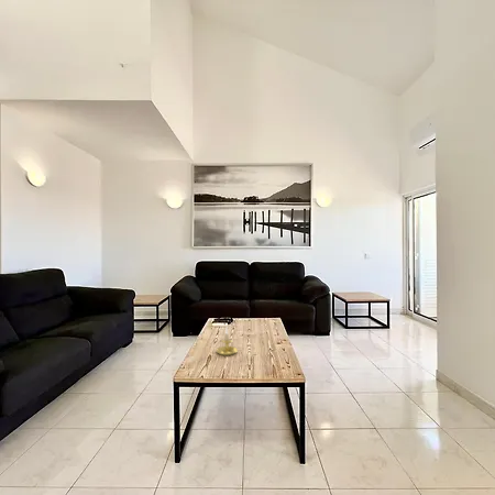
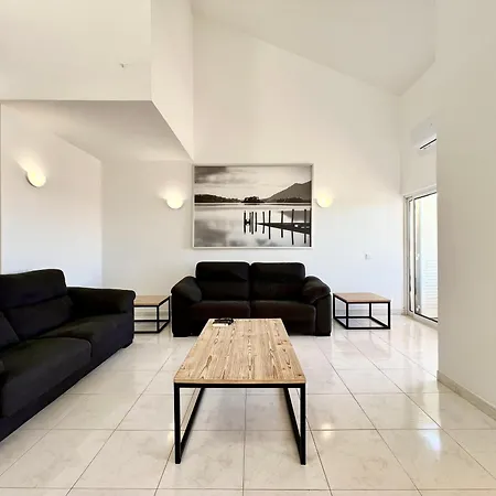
- candle holder (227, 339)
